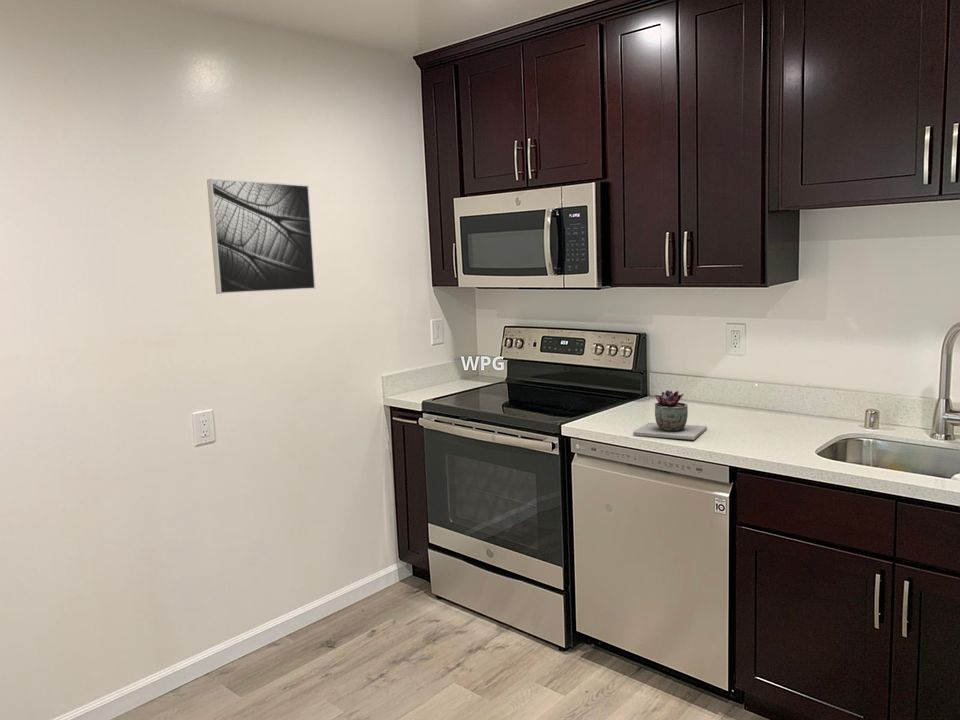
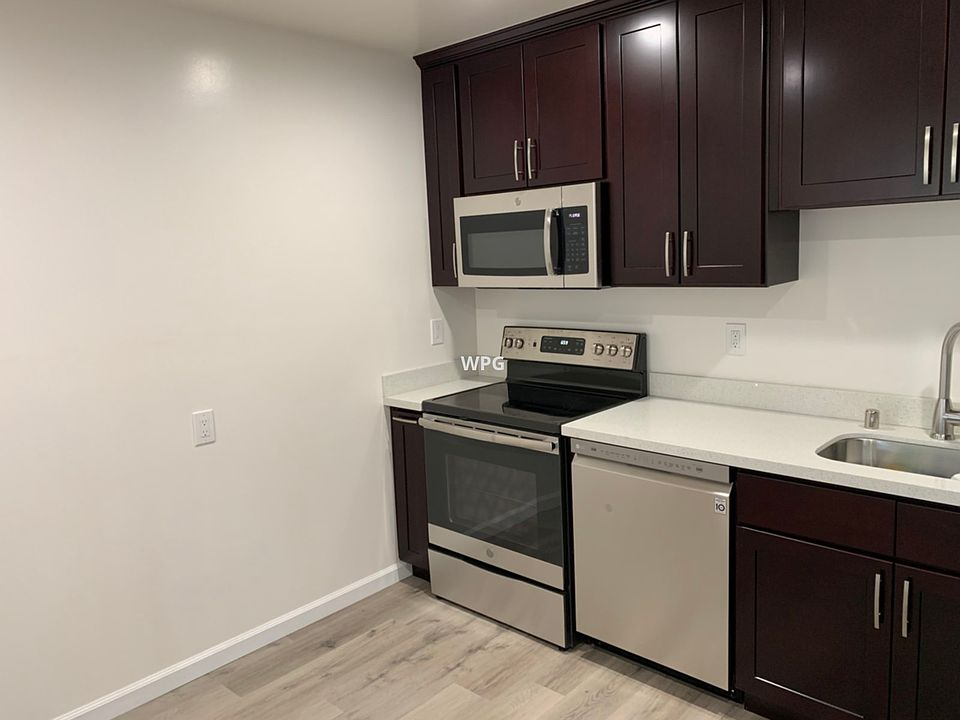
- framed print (264, 237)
- succulent plant (670, 411)
